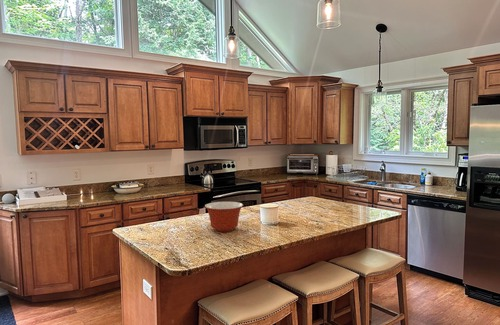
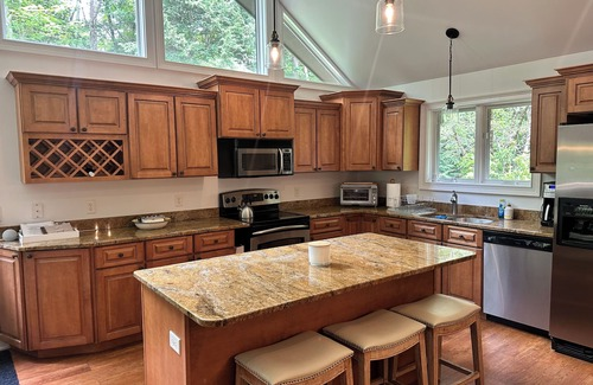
- mixing bowl (224, 217)
